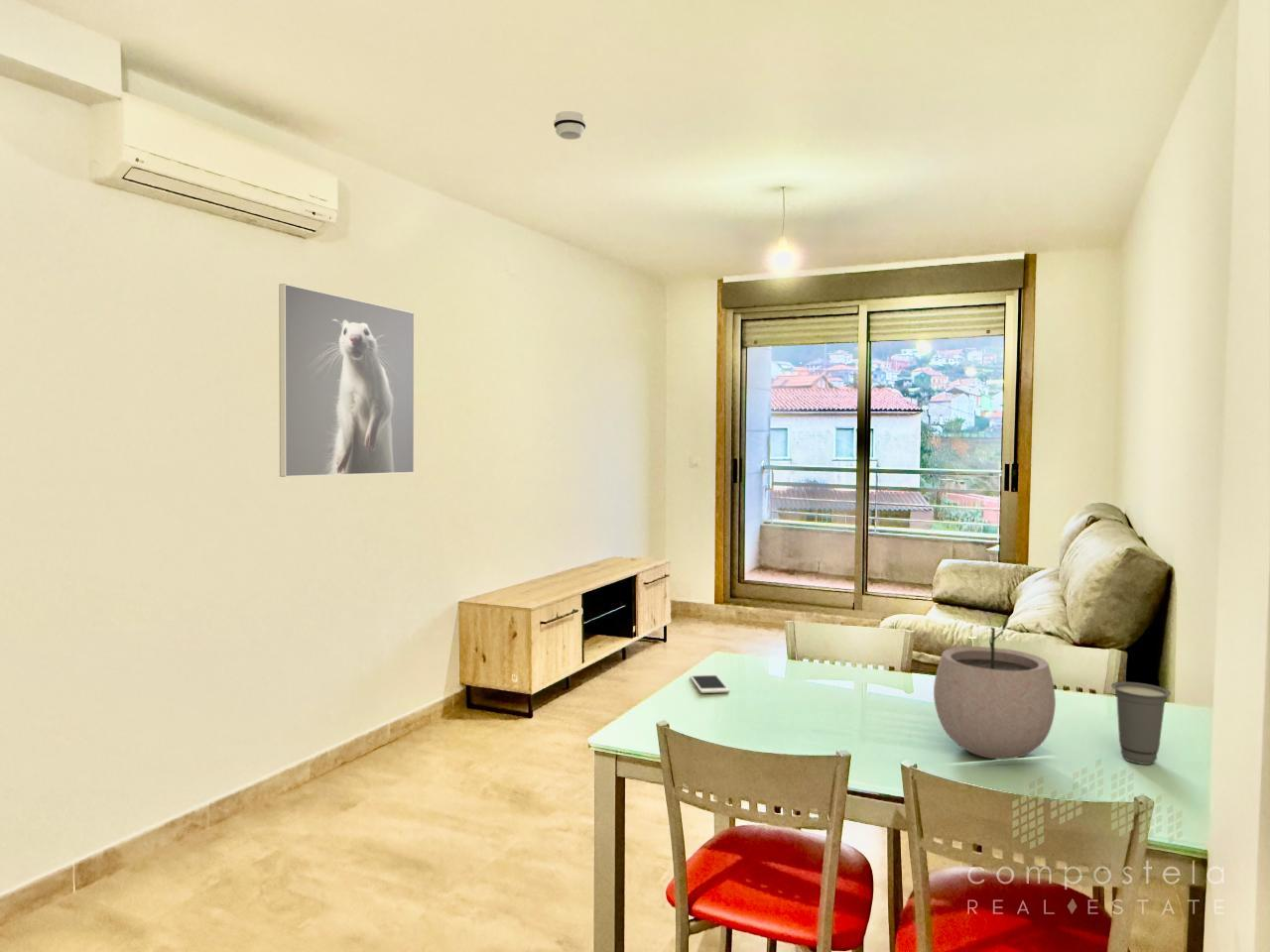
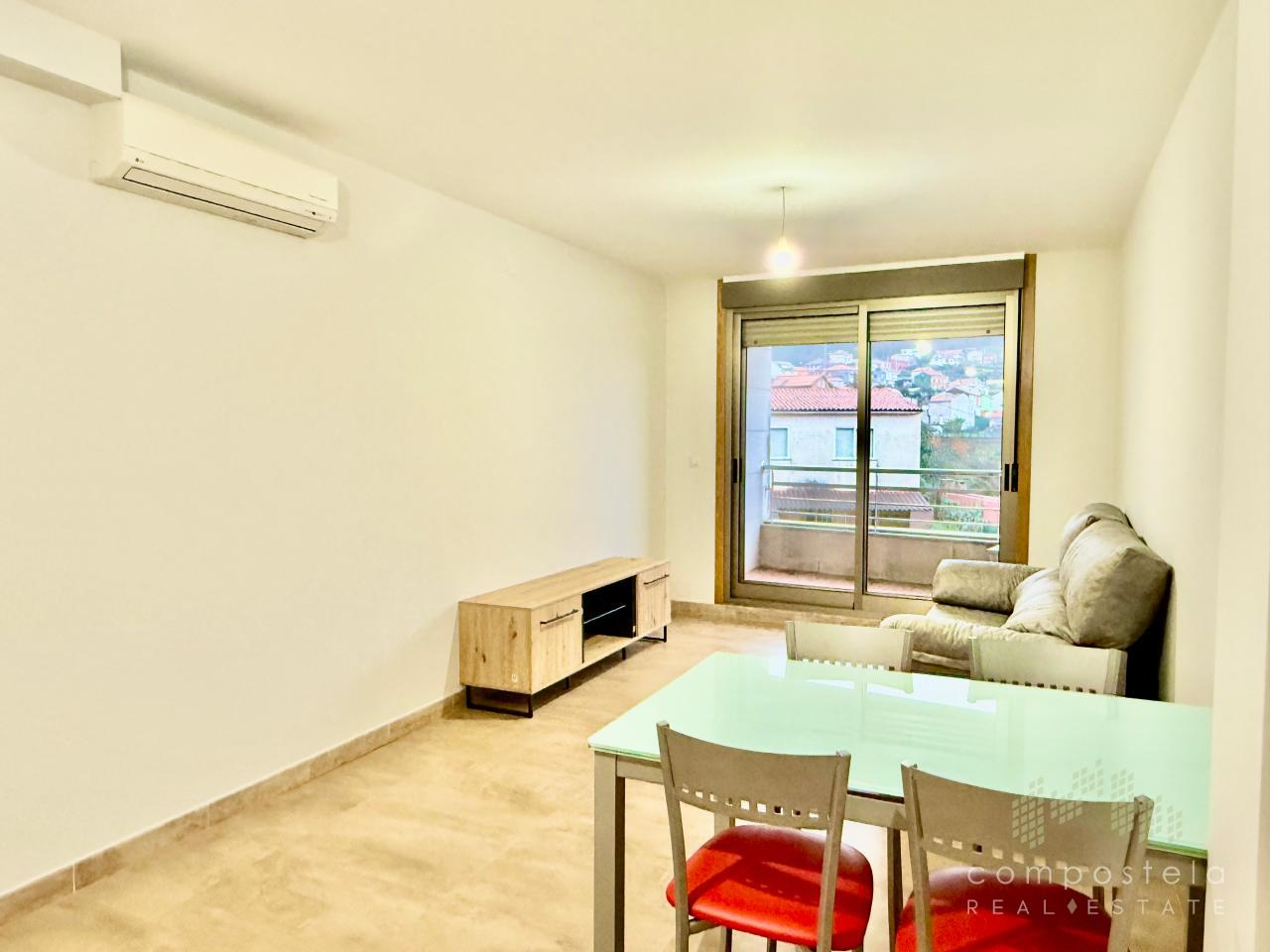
- smoke detector (570, 125)
- cell phone (708, 683)
- plant pot (993, 684)
- cup (1139, 724)
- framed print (352, 387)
